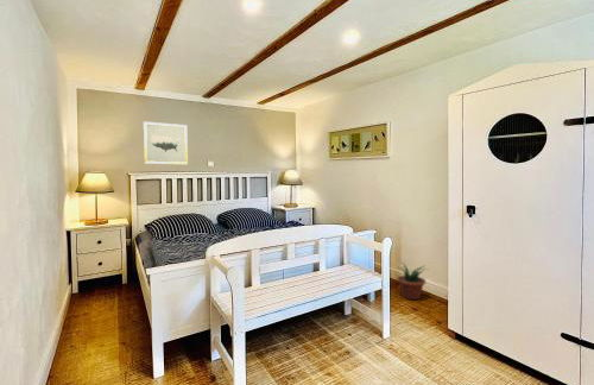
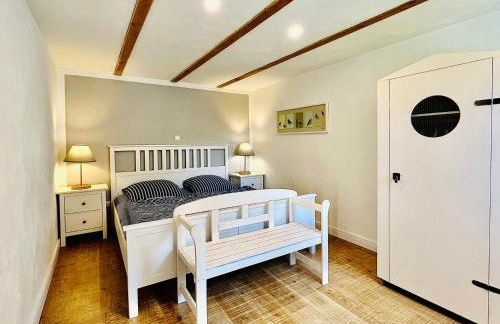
- potted plant (411, 280)
- wall art (166, 144)
